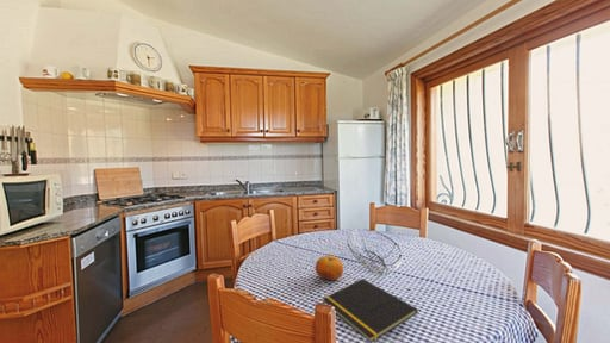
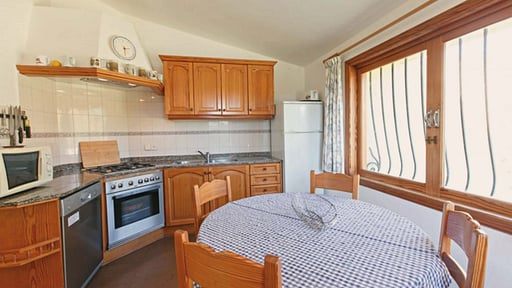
- fruit (329, 267)
- notepad (366, 305)
